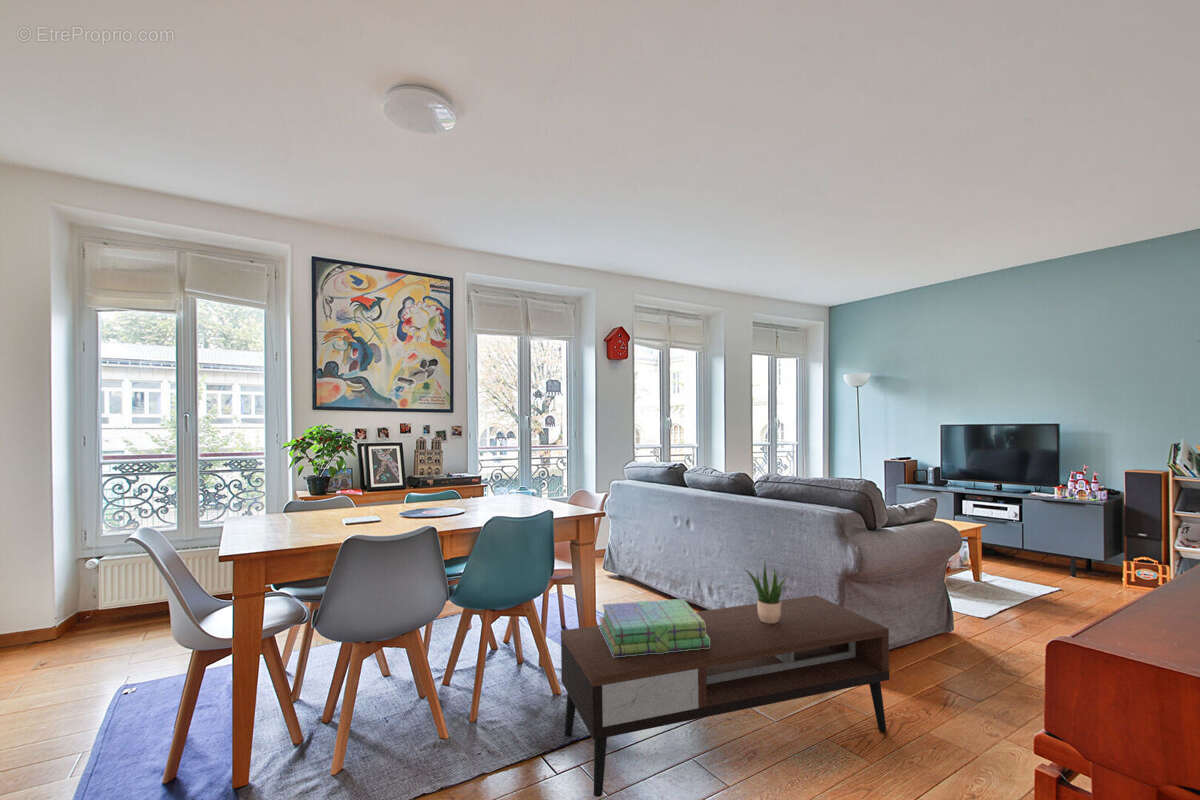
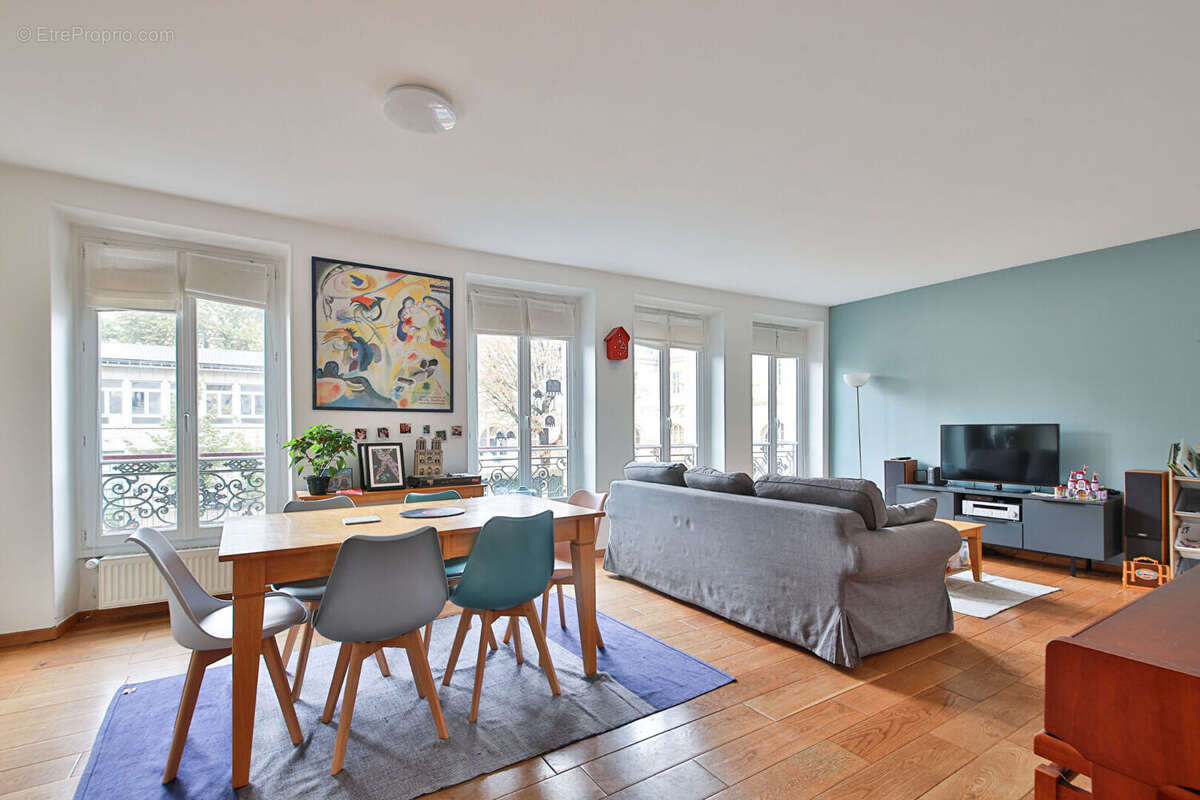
- potted plant (768, 589)
- coffee table (724, 680)
- stack of books (651, 625)
